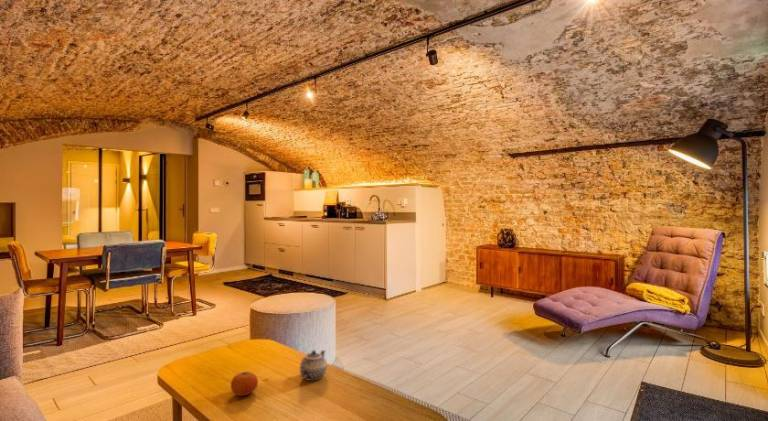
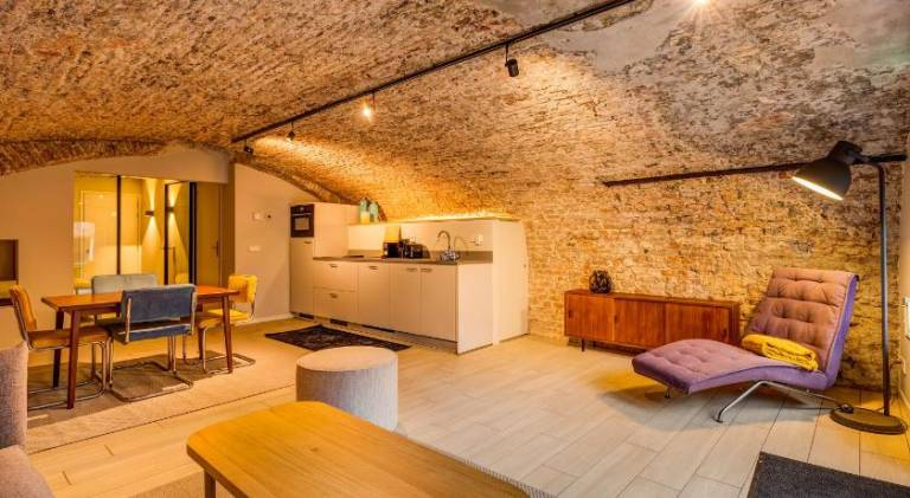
- fruit (244, 383)
- teapot (313, 363)
